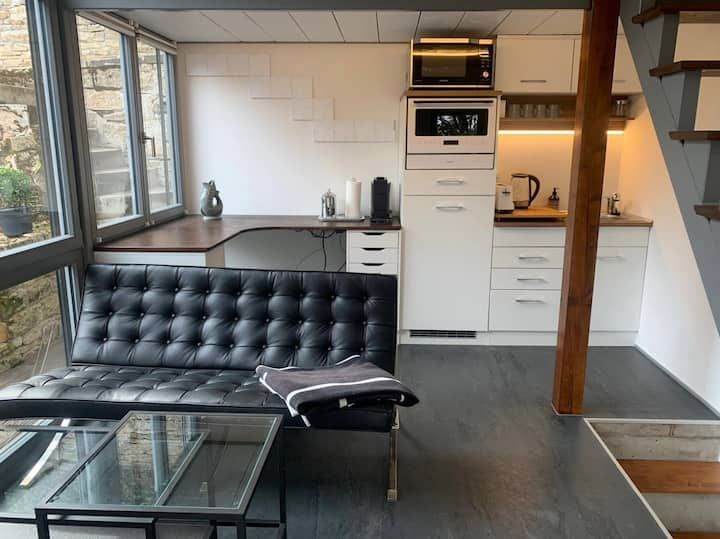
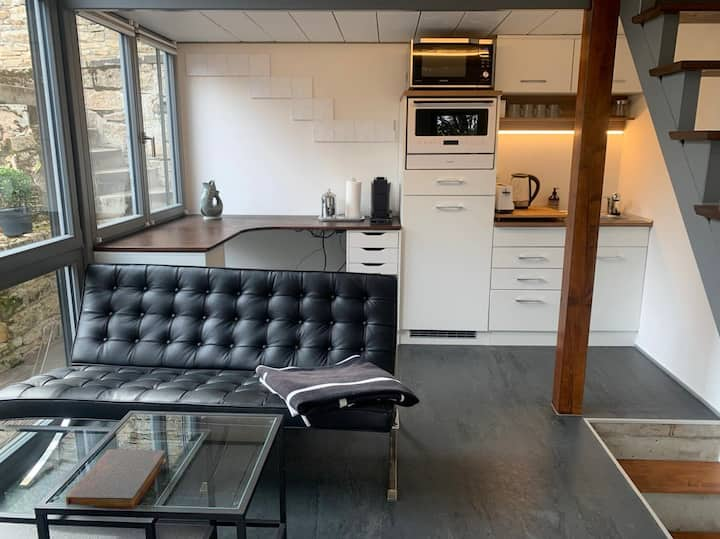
+ book (119, 477)
